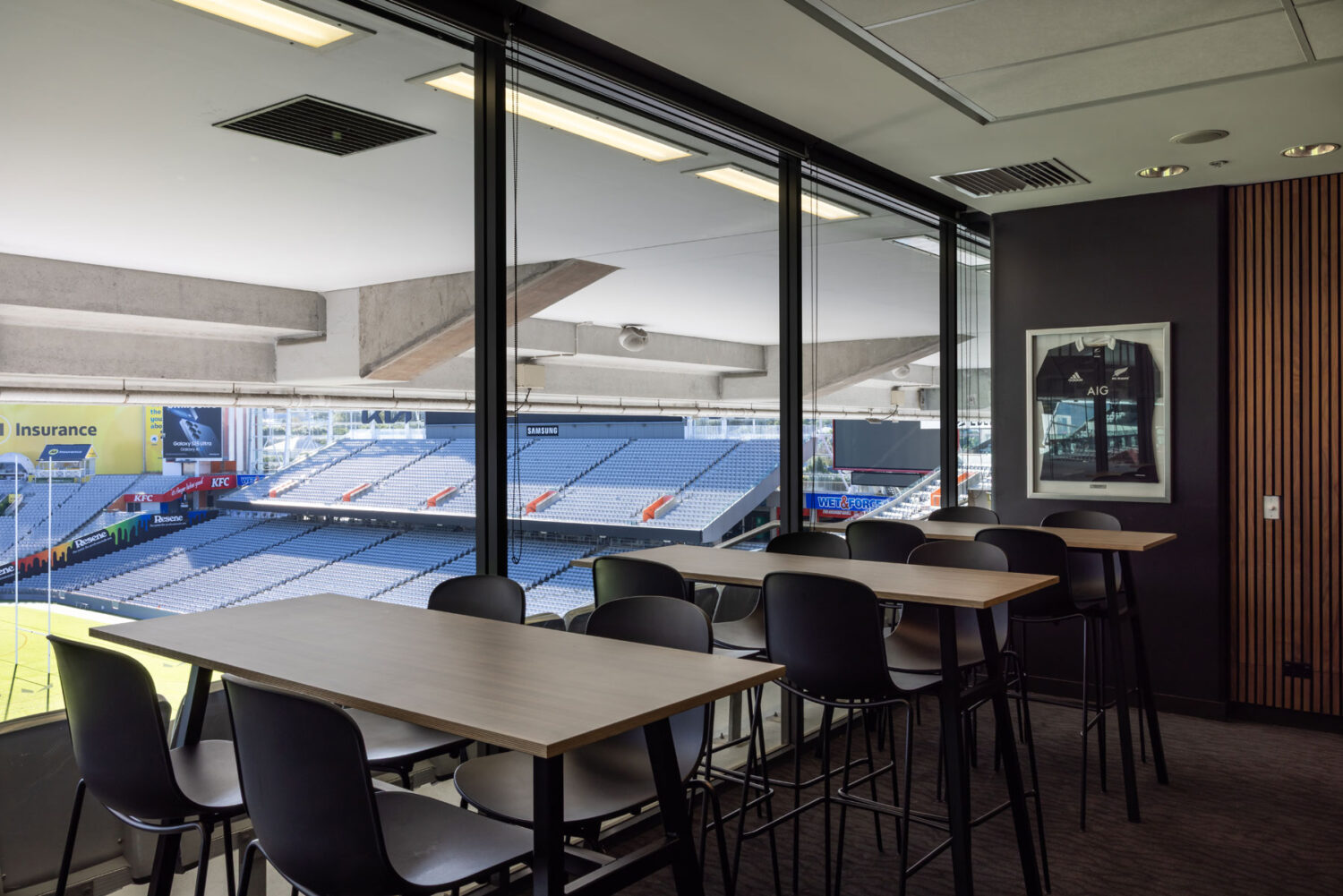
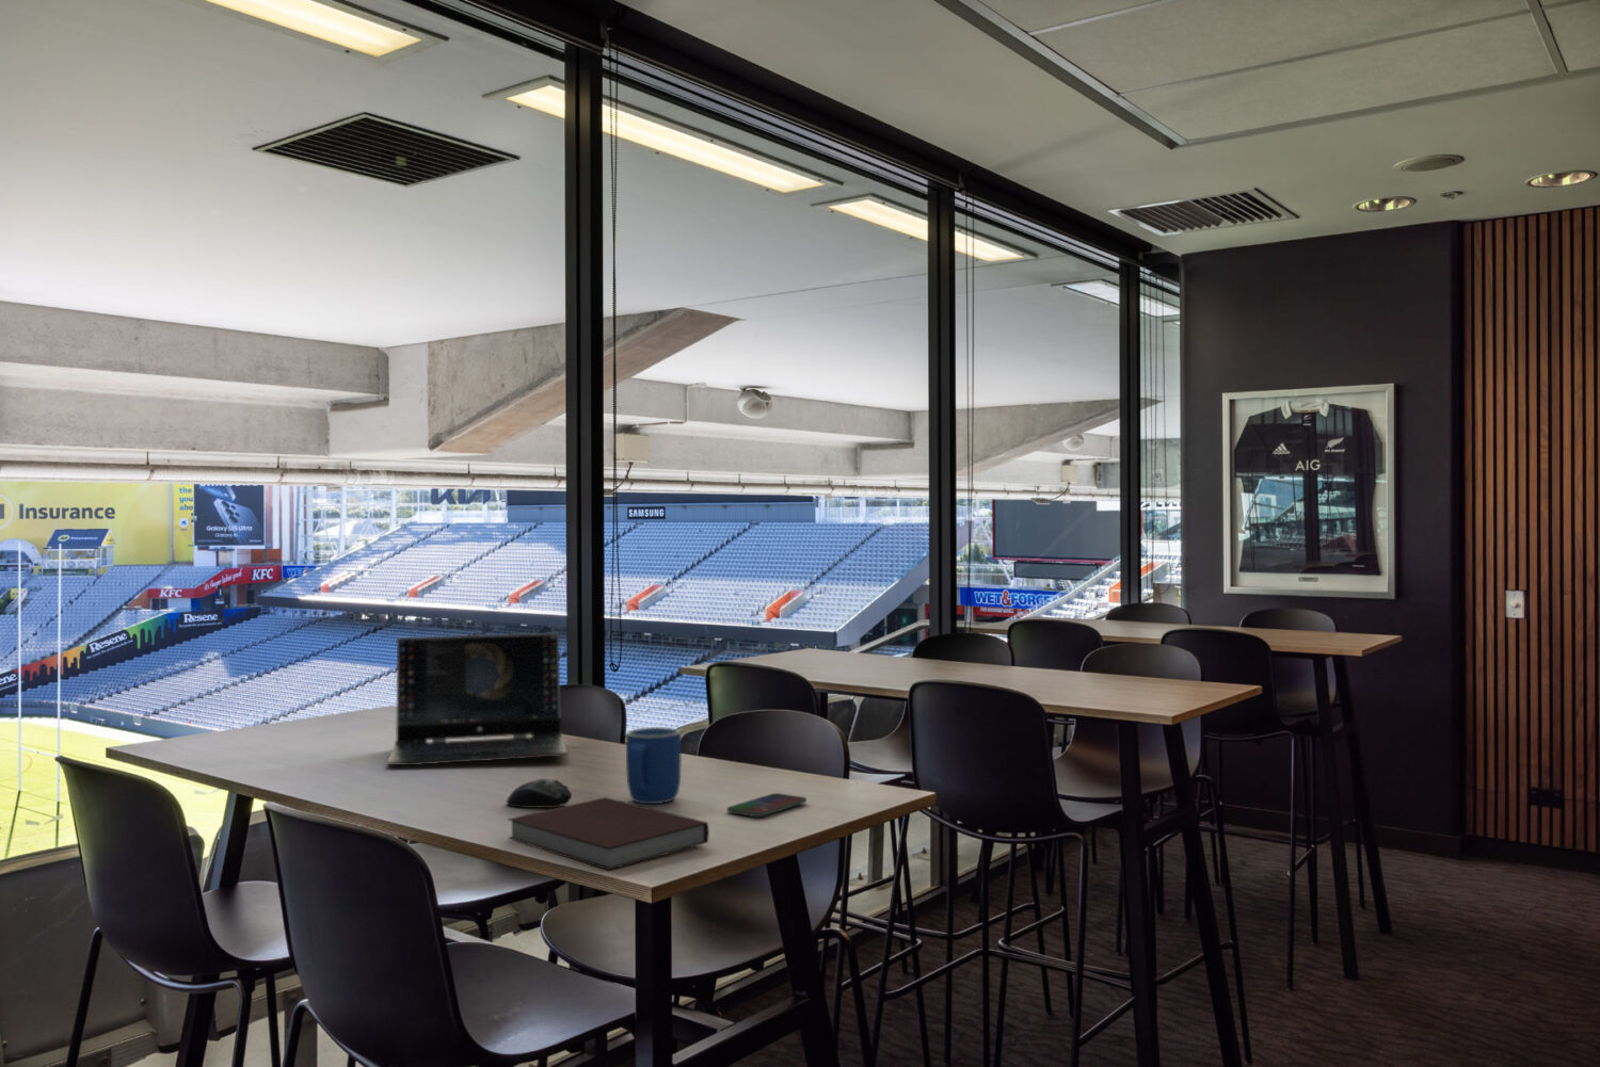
+ mug (650, 767)
+ notebook (606, 830)
+ laptop computer (479, 697)
+ computer mouse (538, 792)
+ smartphone (767, 804)
